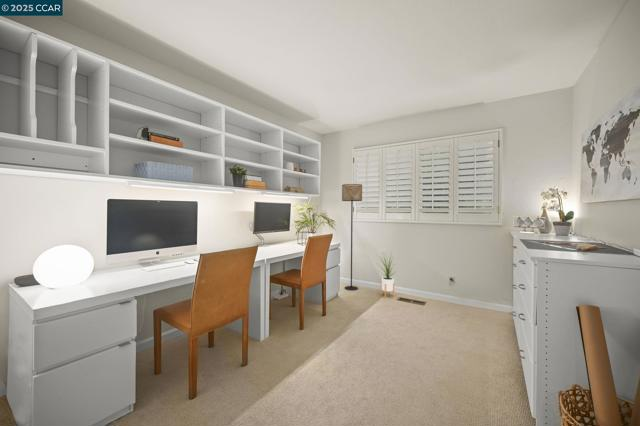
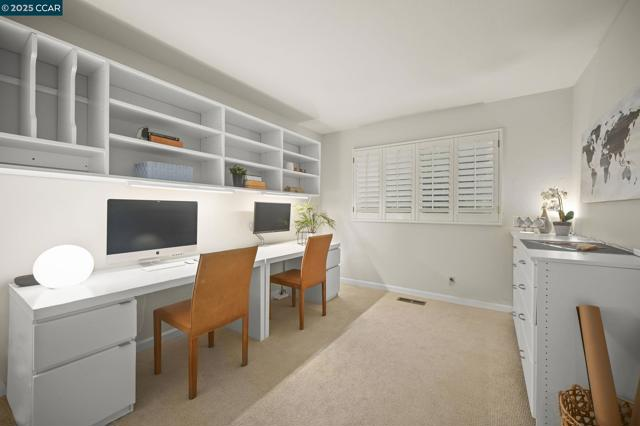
- house plant (388, 272)
- floor lamp (351, 236)
